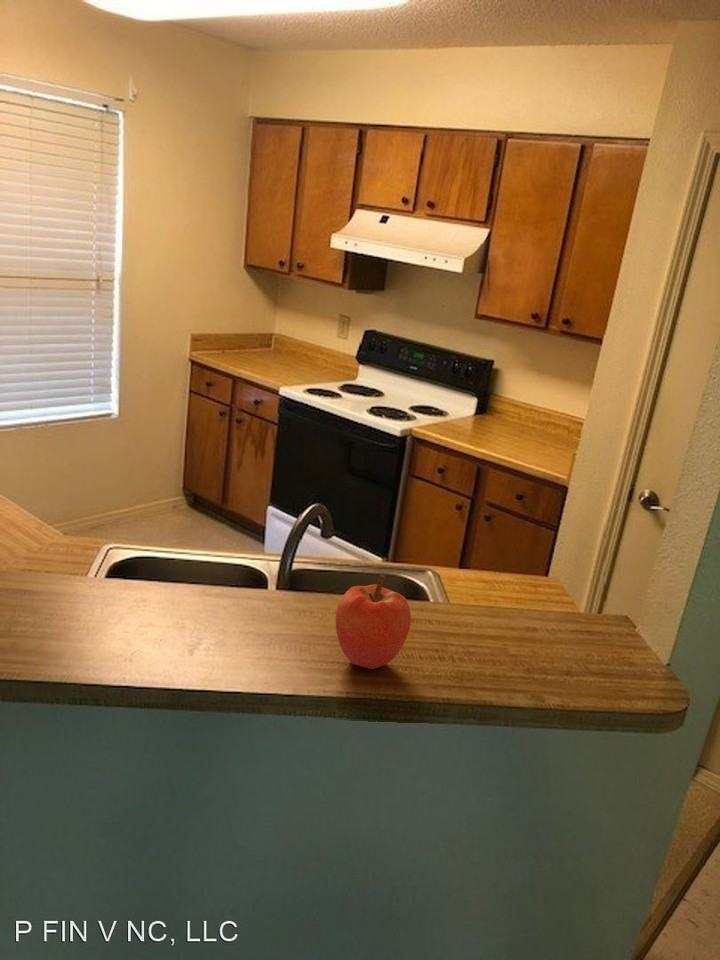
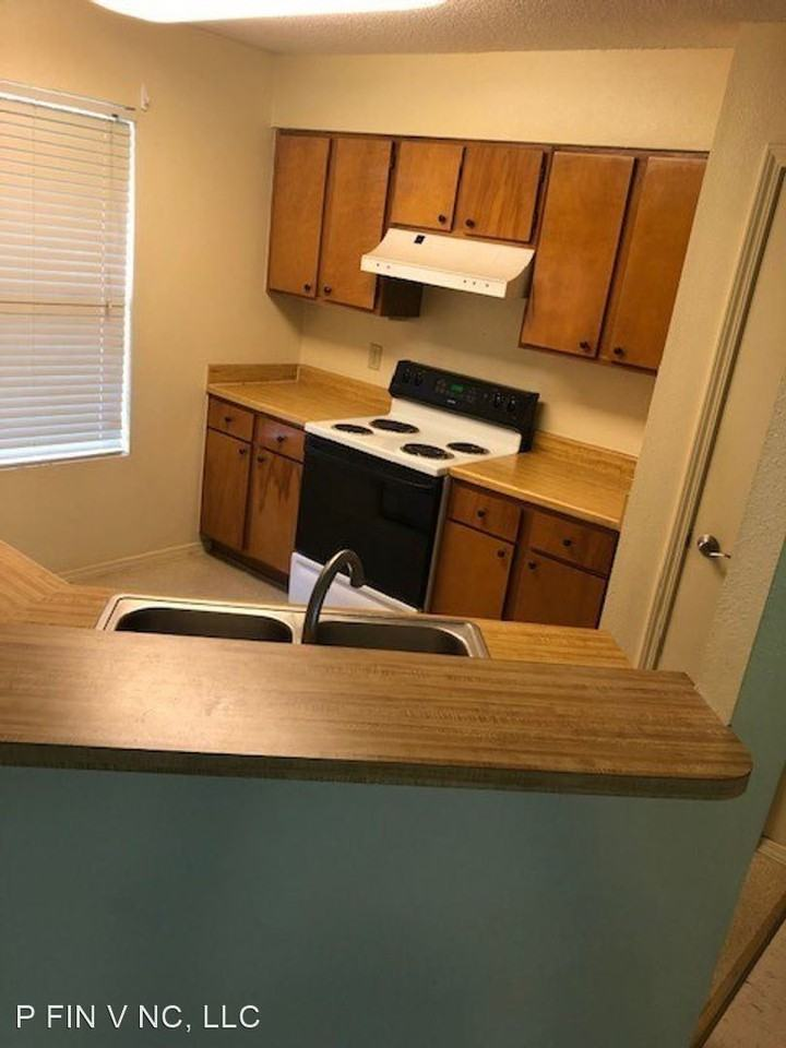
- apple (372, 621)
